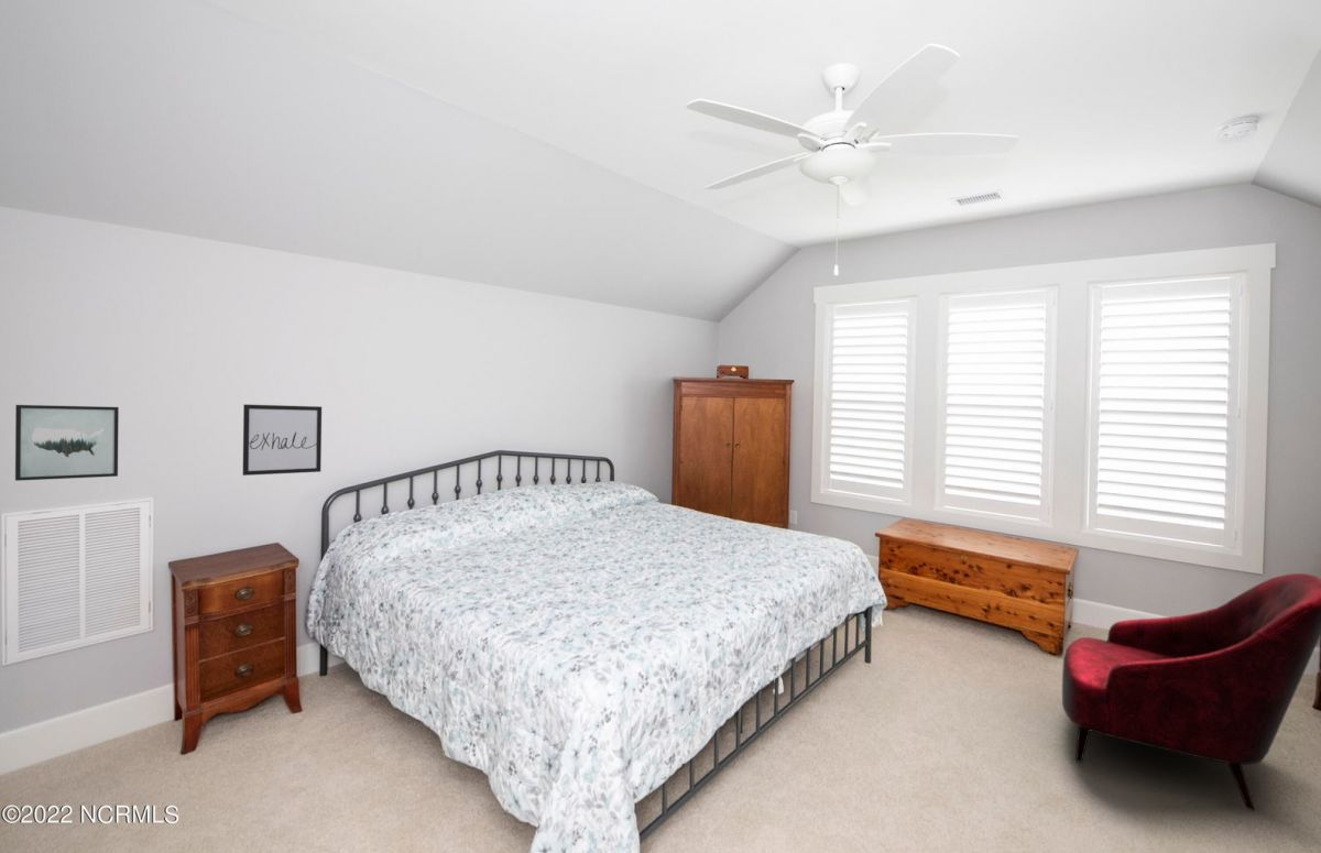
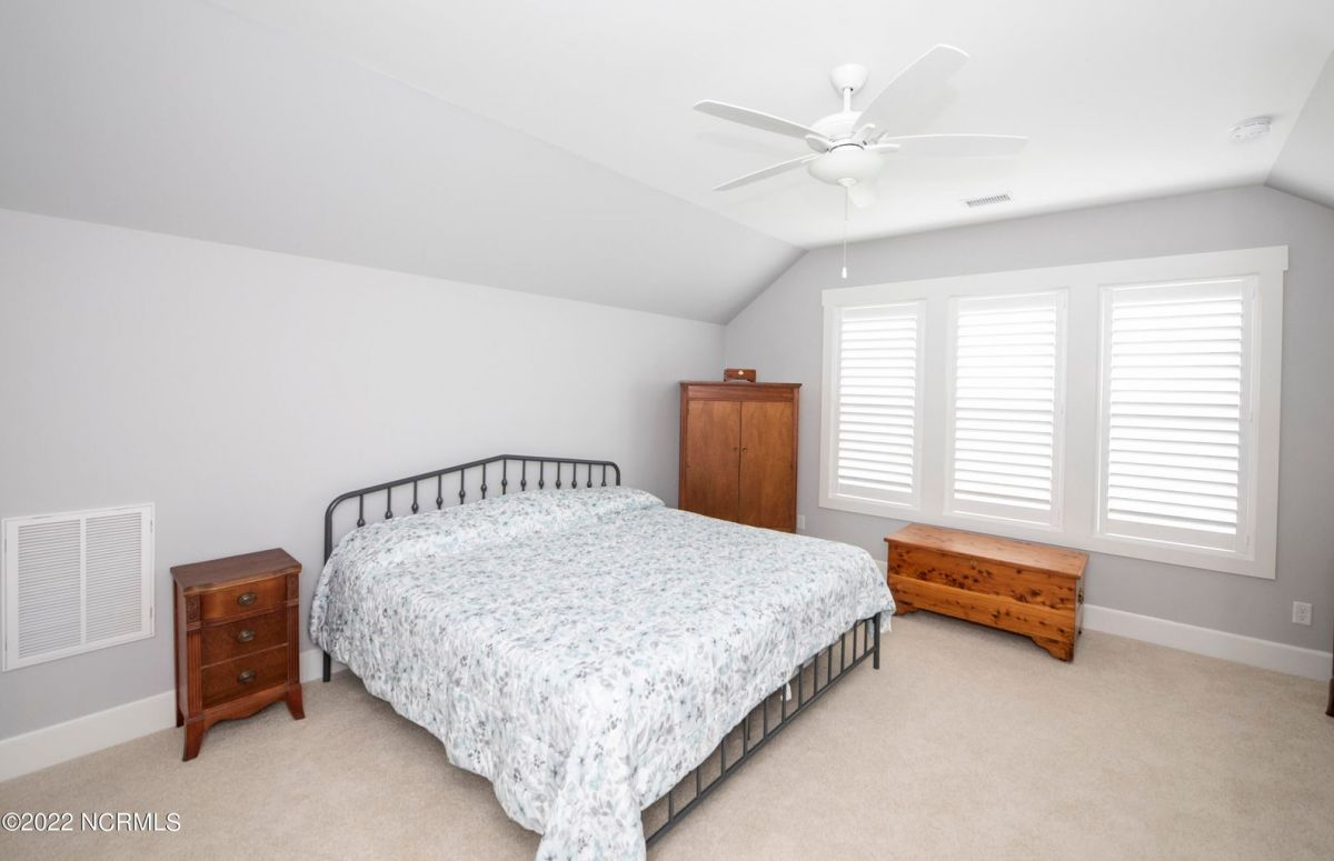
- armchair (1181, 660)
- wall art (283, 439)
- wall art (68, 441)
